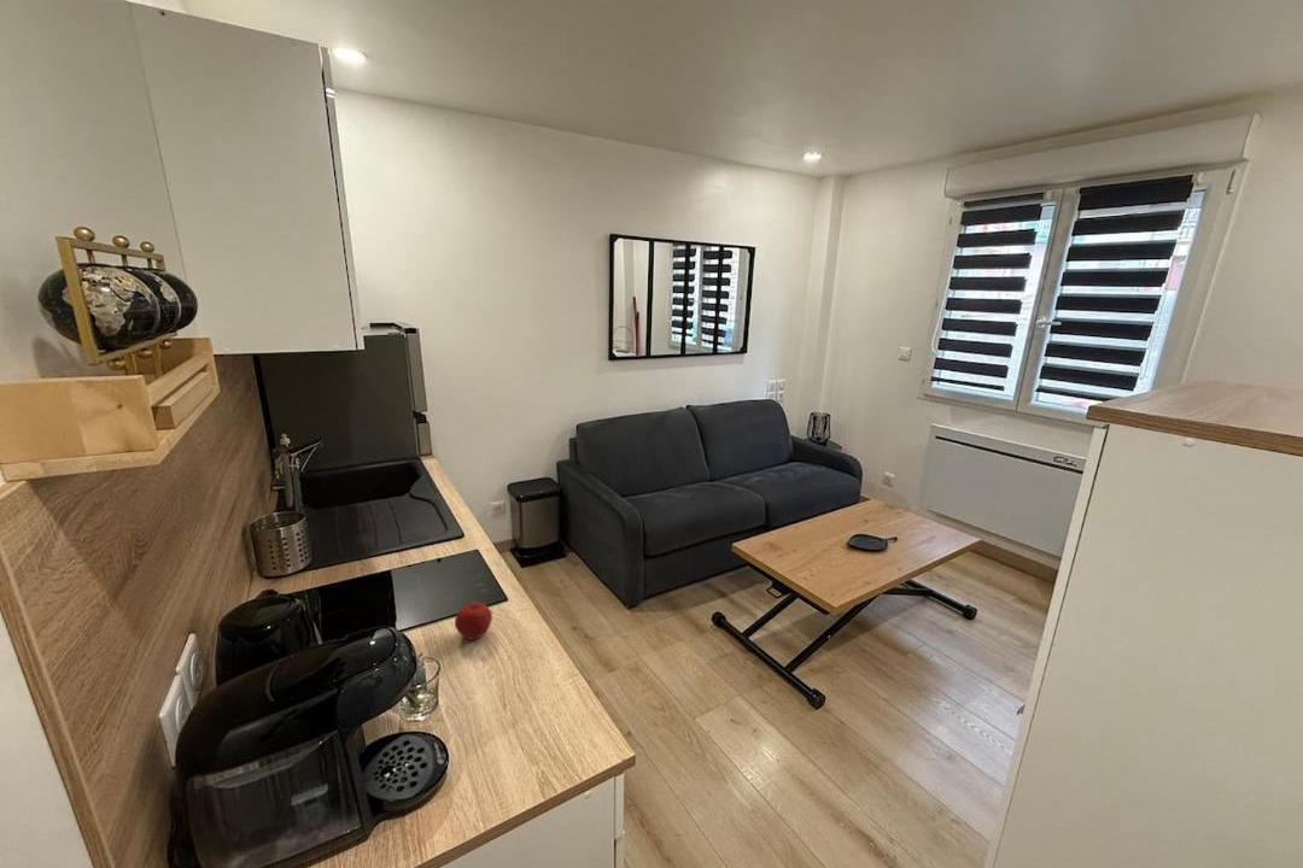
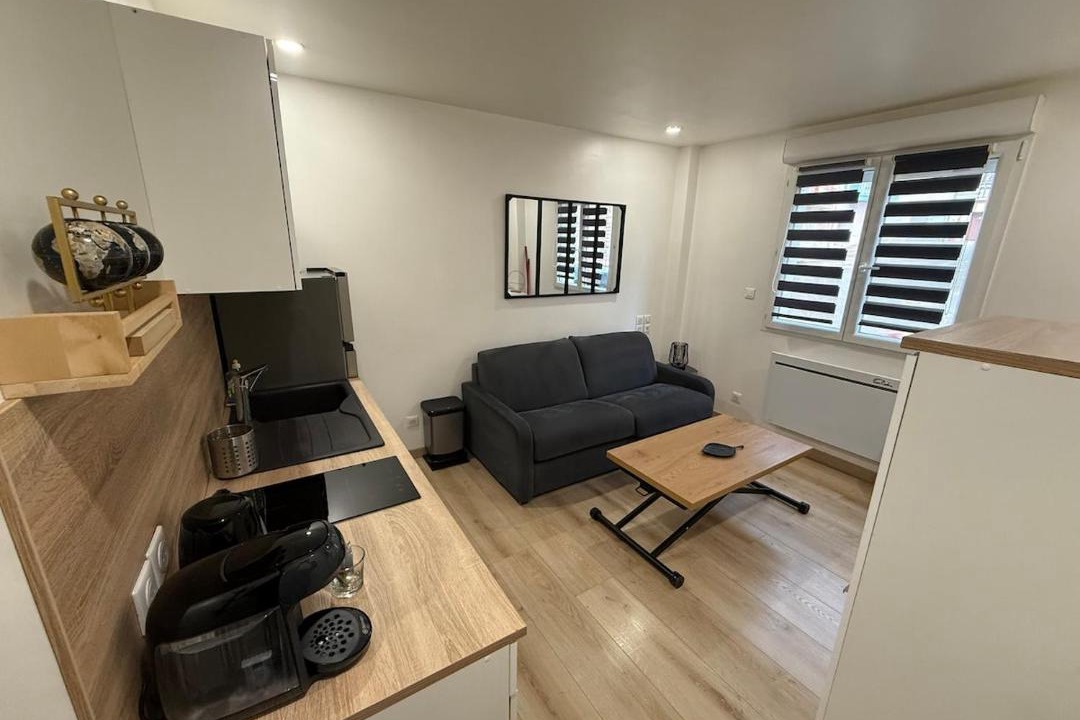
- apple (473, 618)
